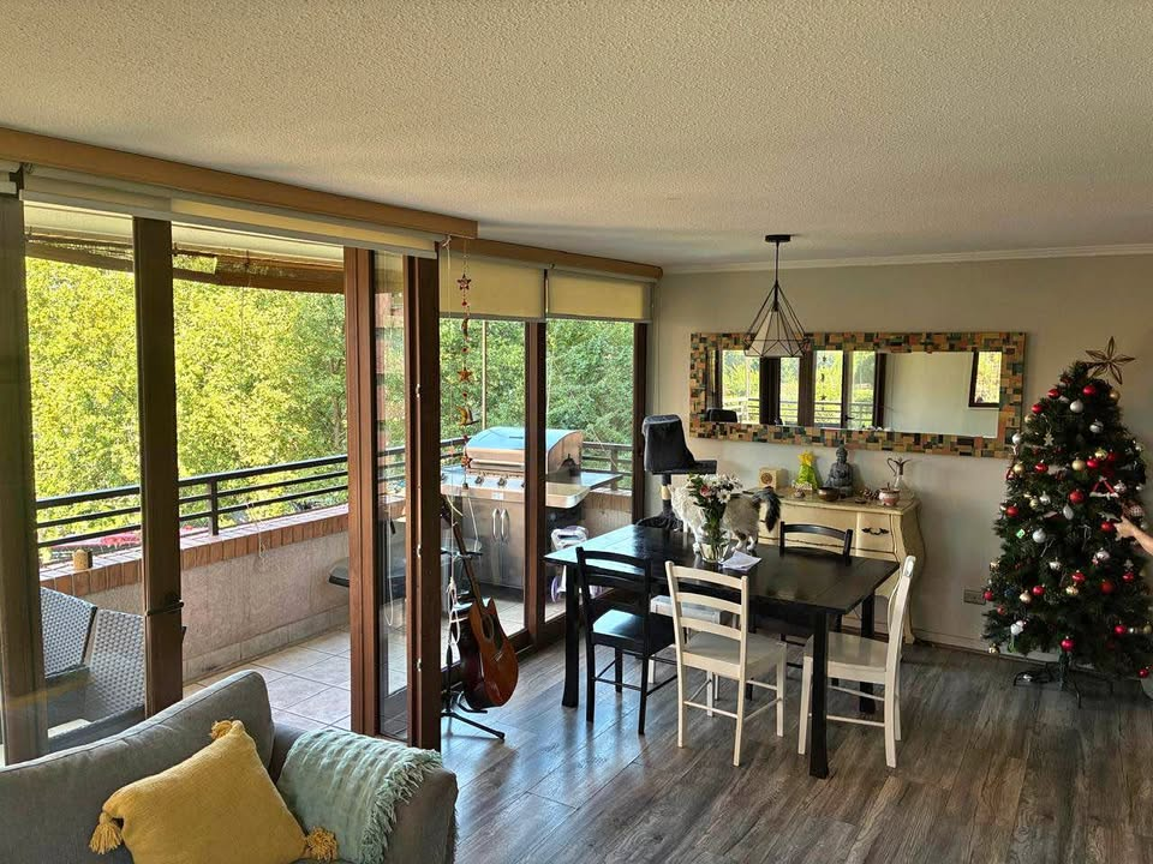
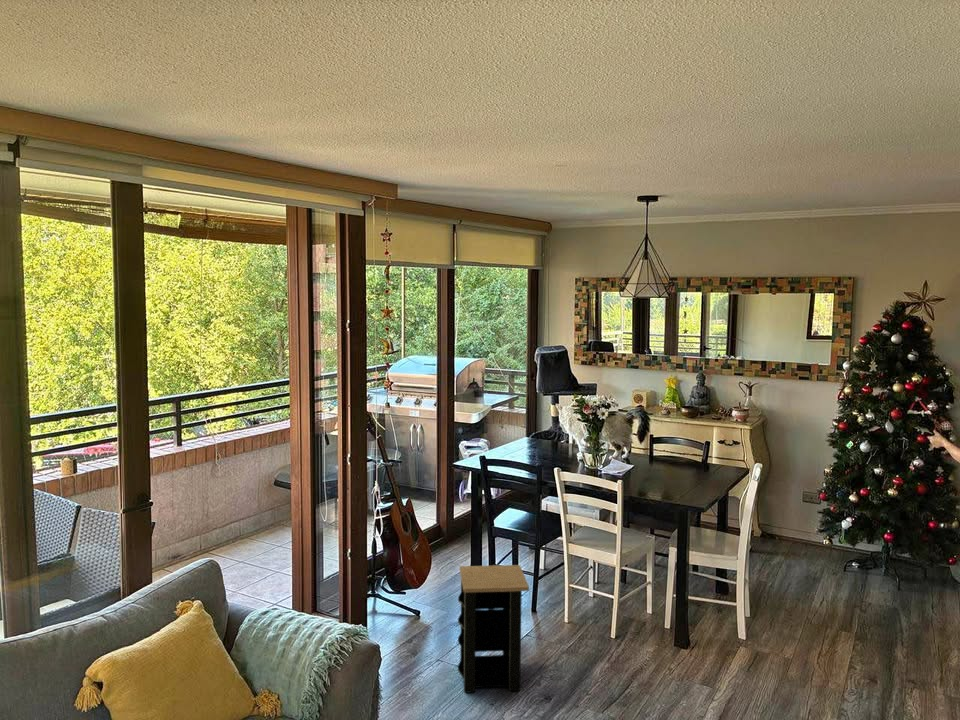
+ side table (491, 626)
